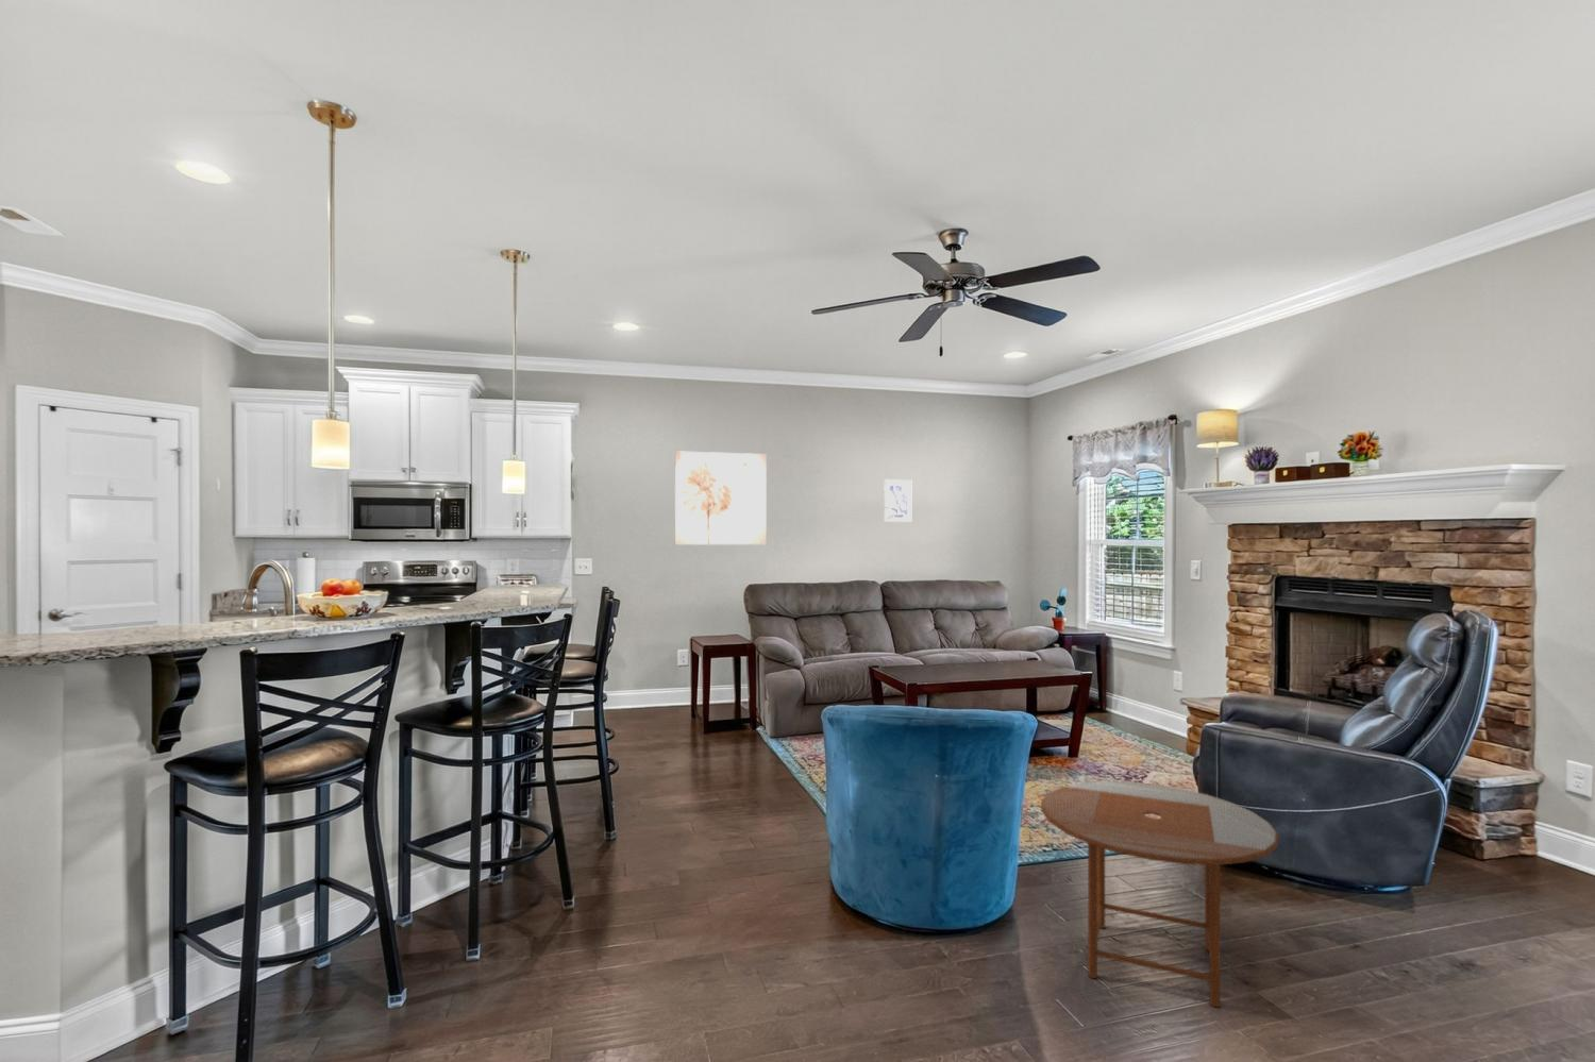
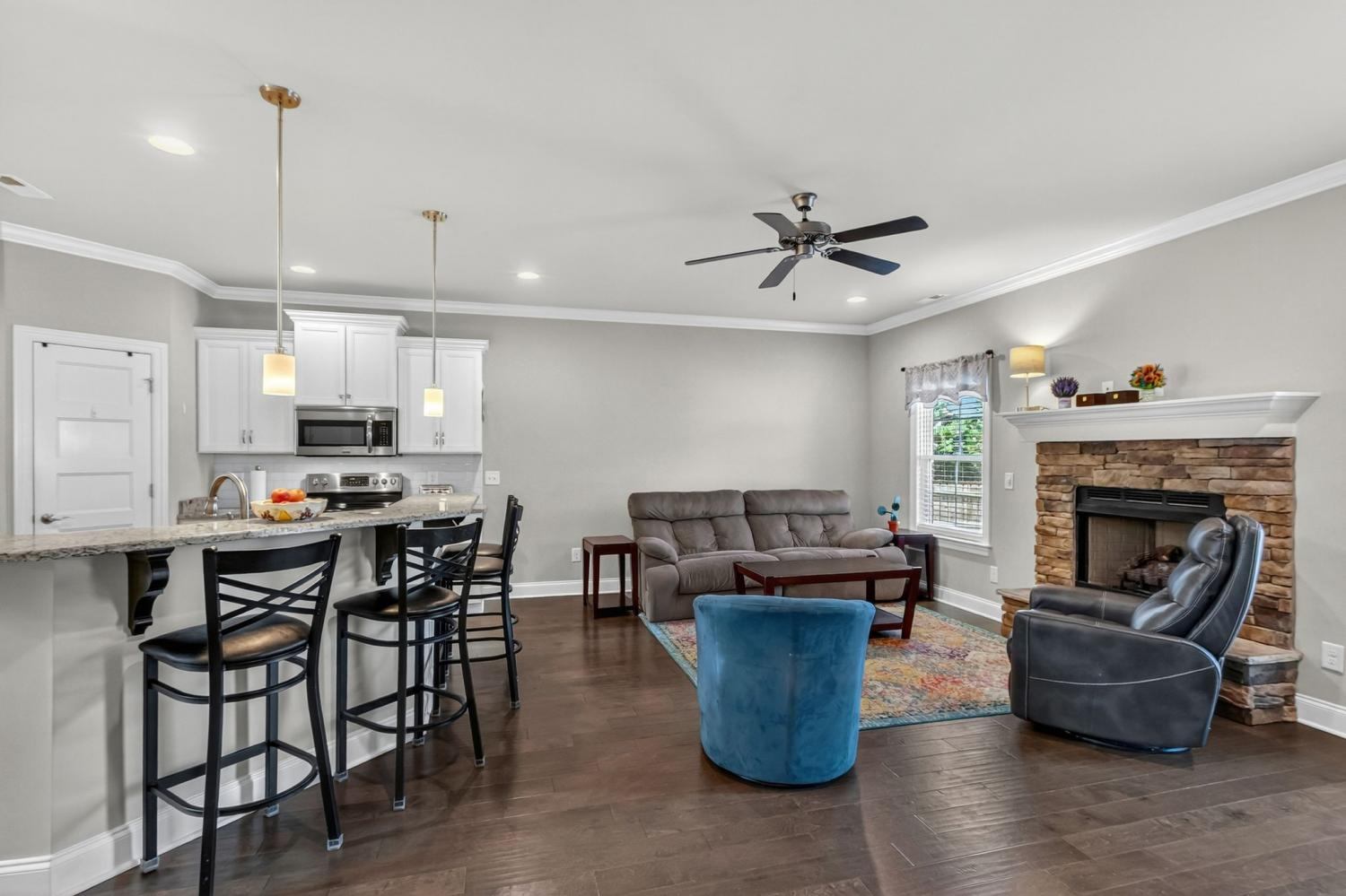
- wall art (720, 499)
- wall art (897, 500)
- side table (1146, 911)
